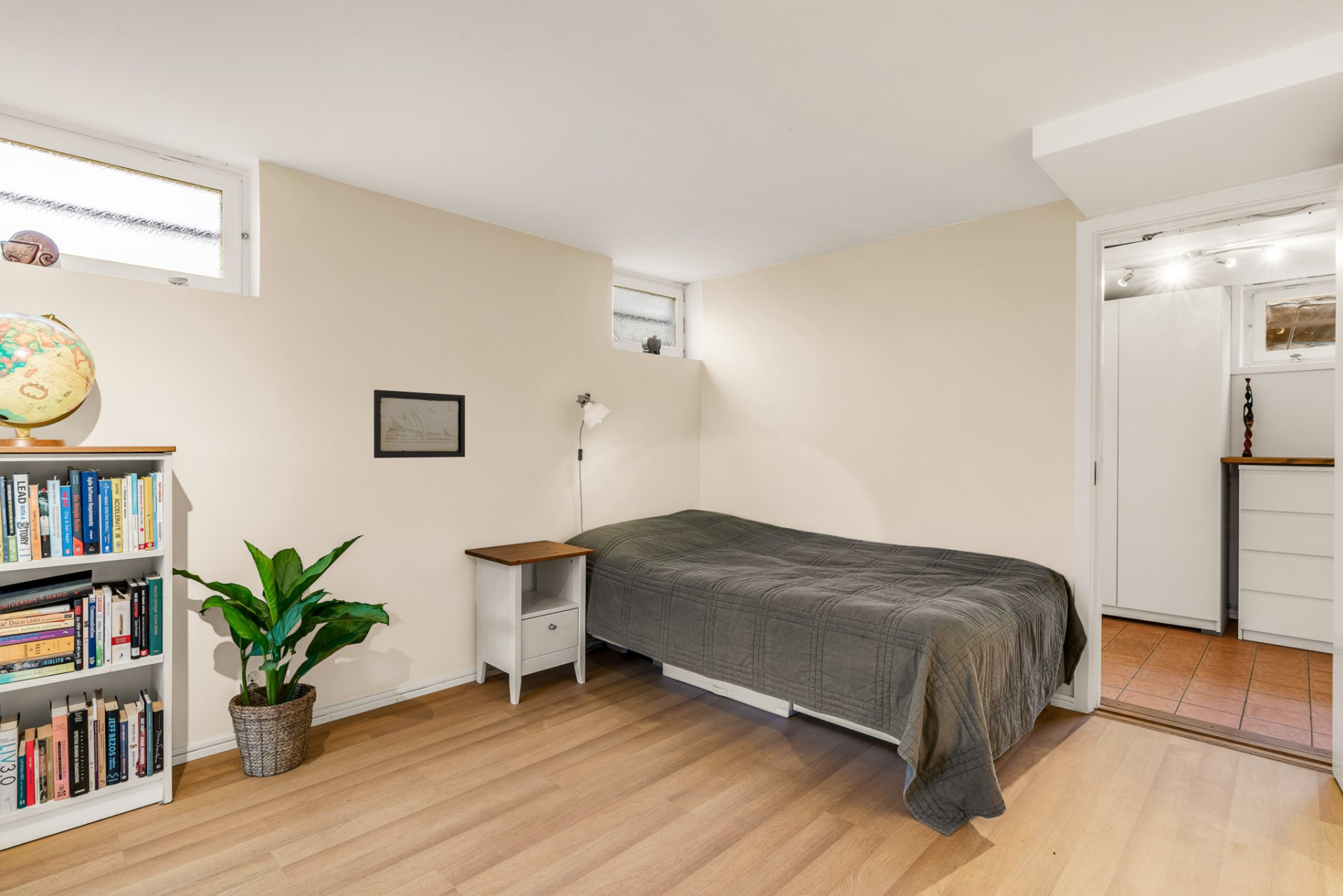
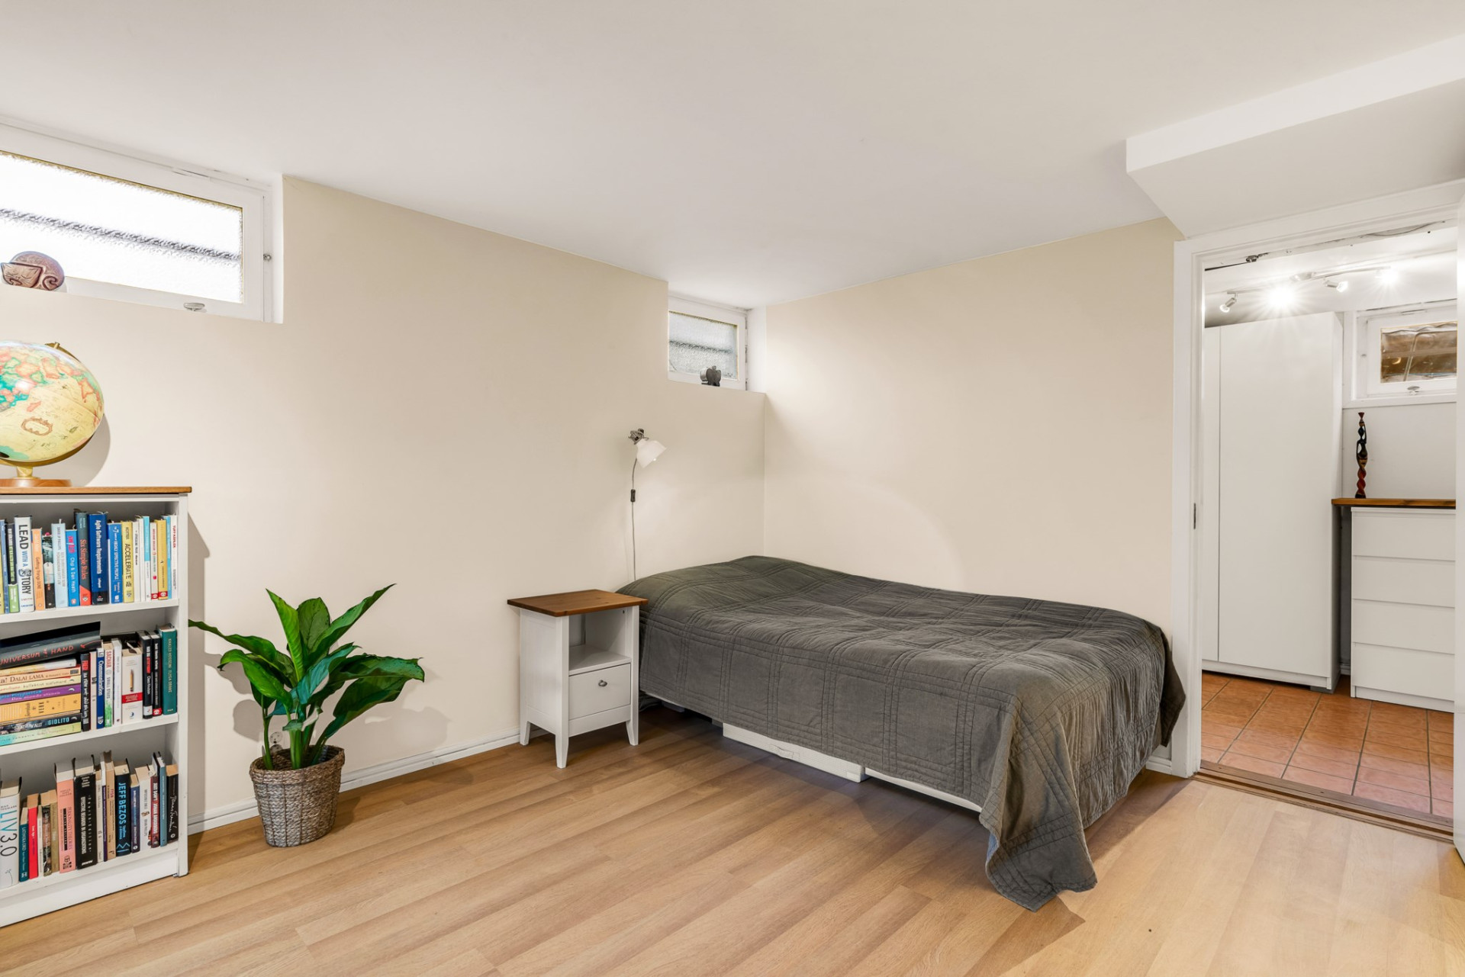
- wall art (421, 425)
